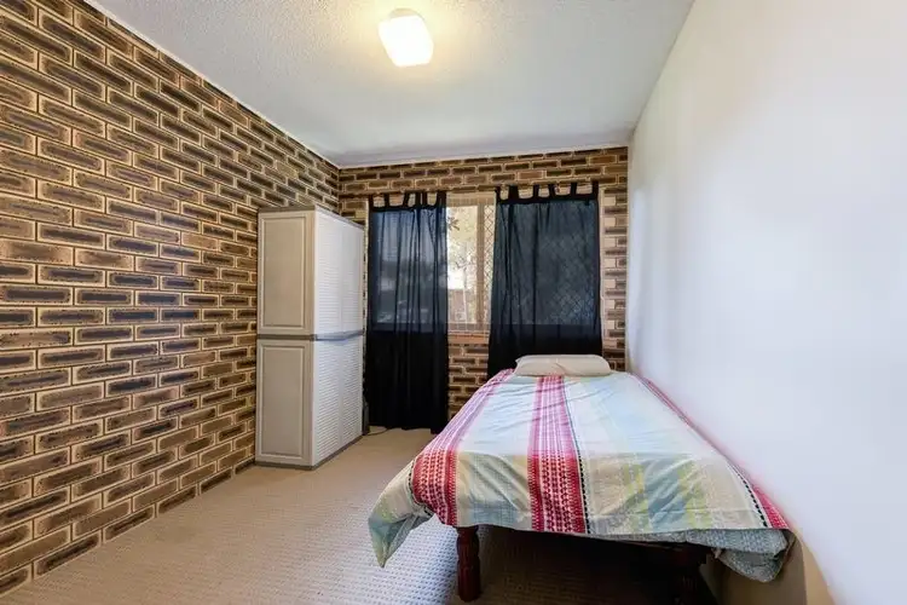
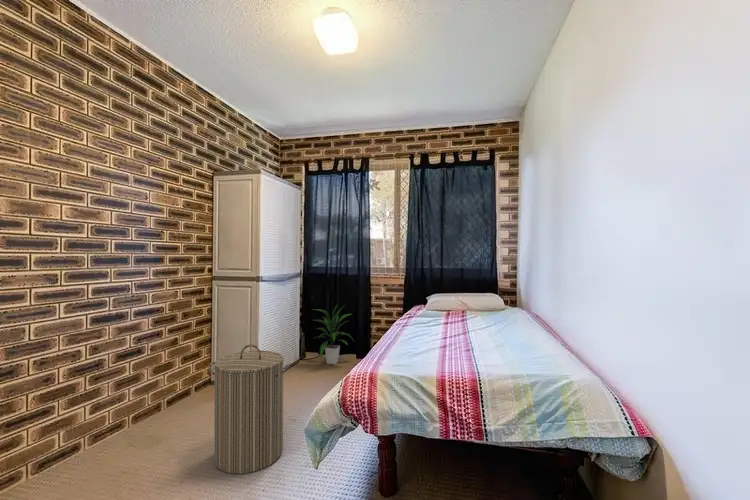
+ laundry hamper (249, 399)
+ indoor plant (331, 333)
